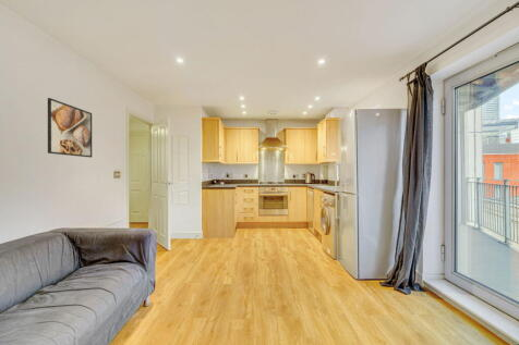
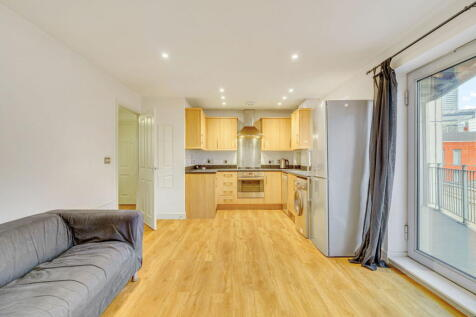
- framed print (72, 131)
